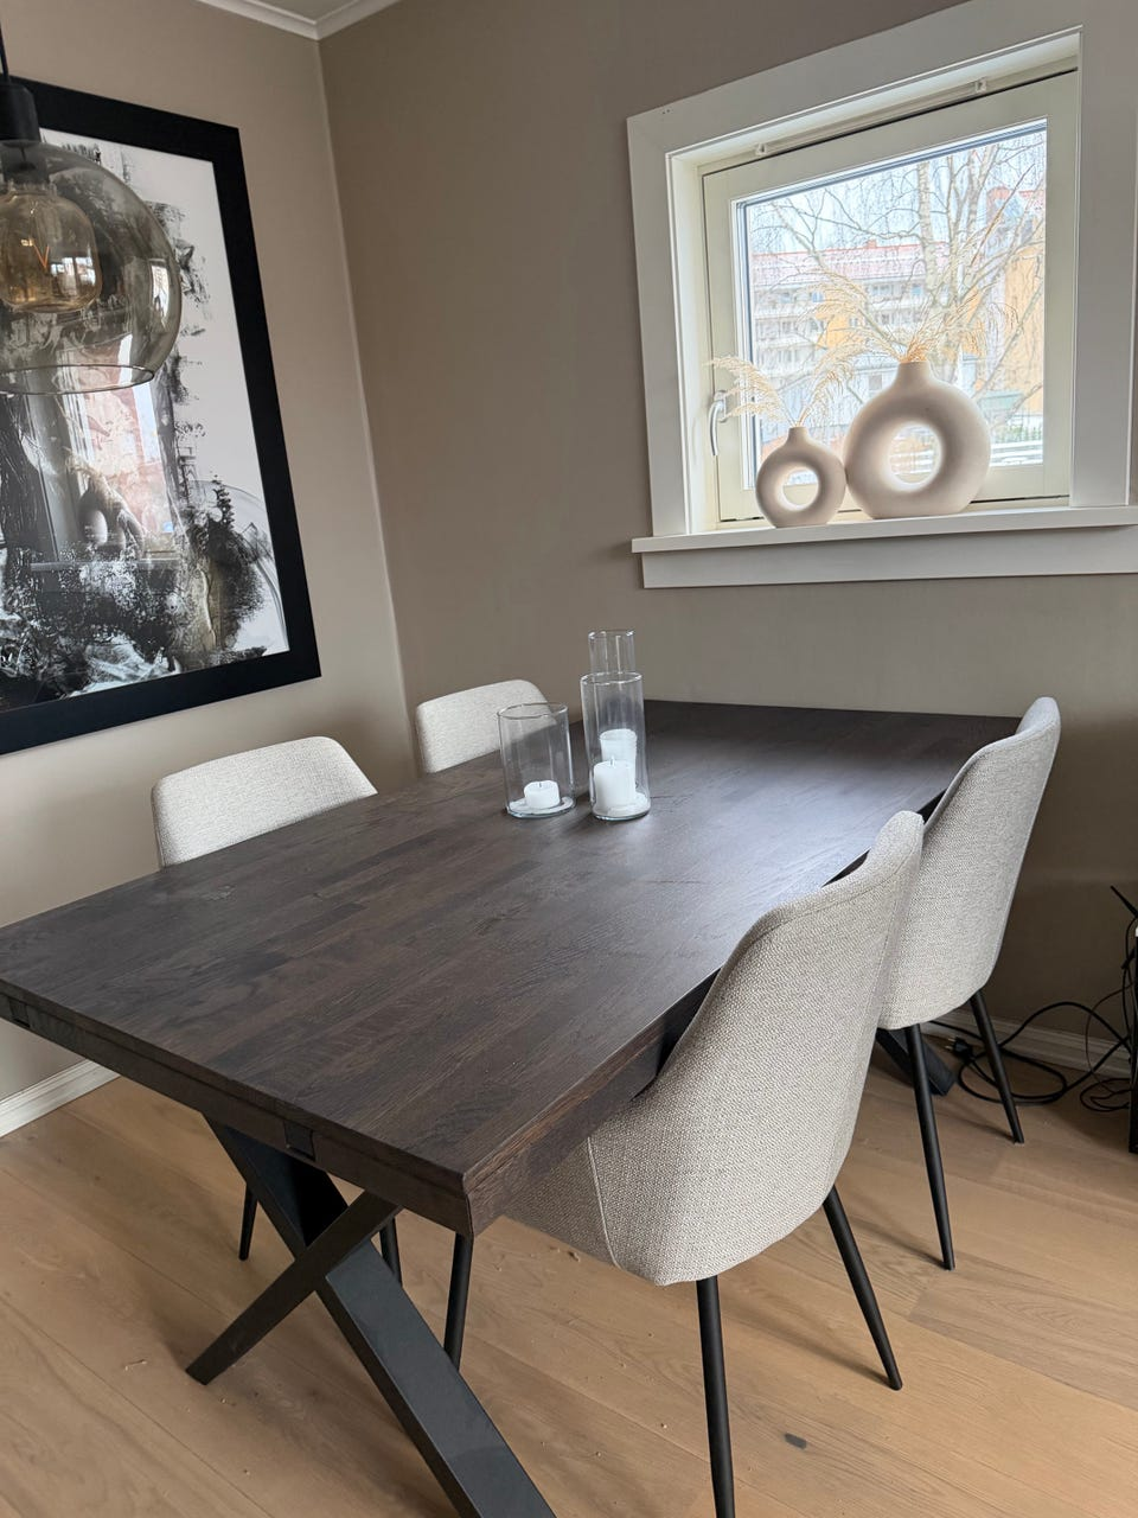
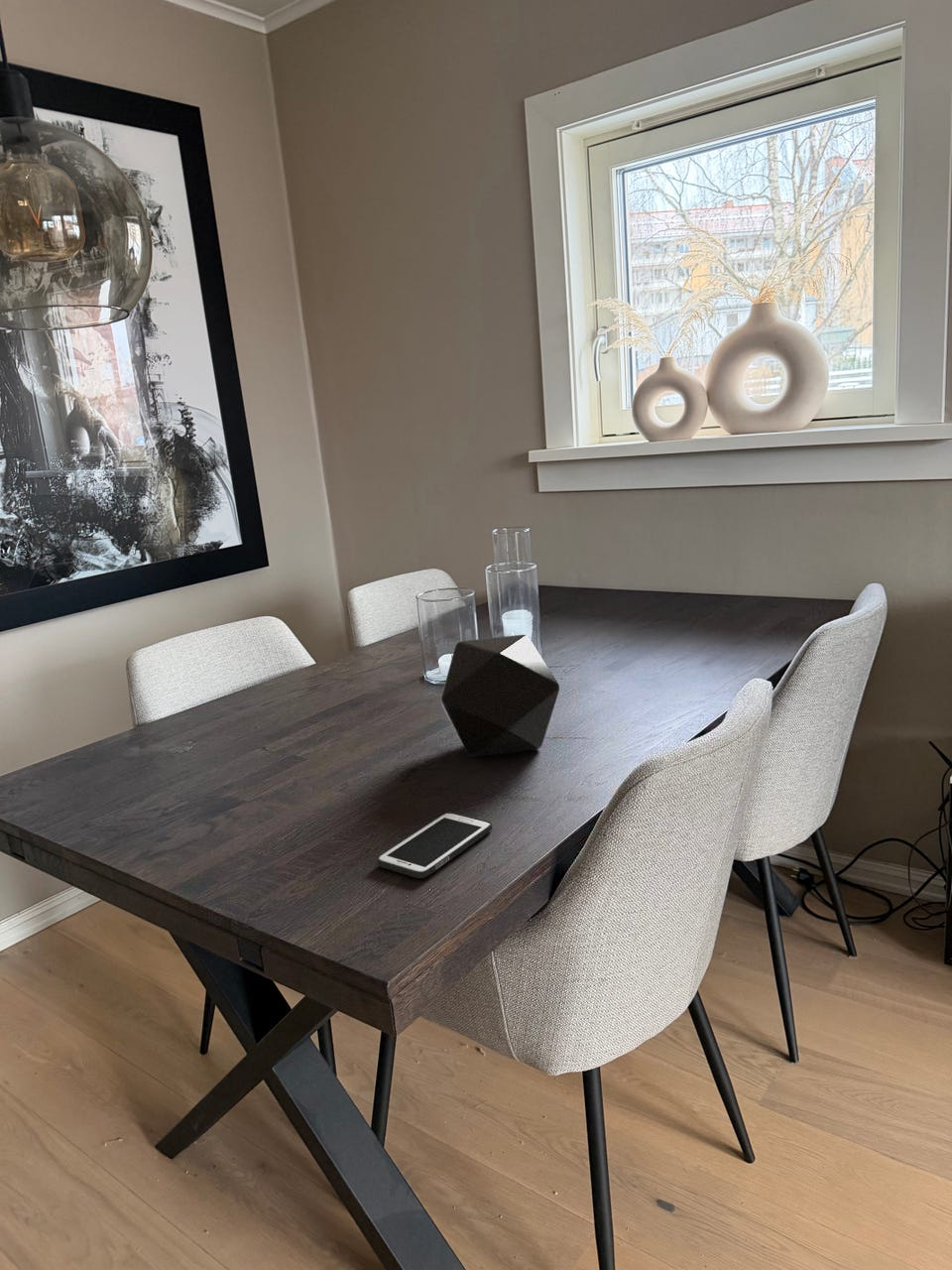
+ cell phone (435, 843)
+ decorative tray (498, 695)
